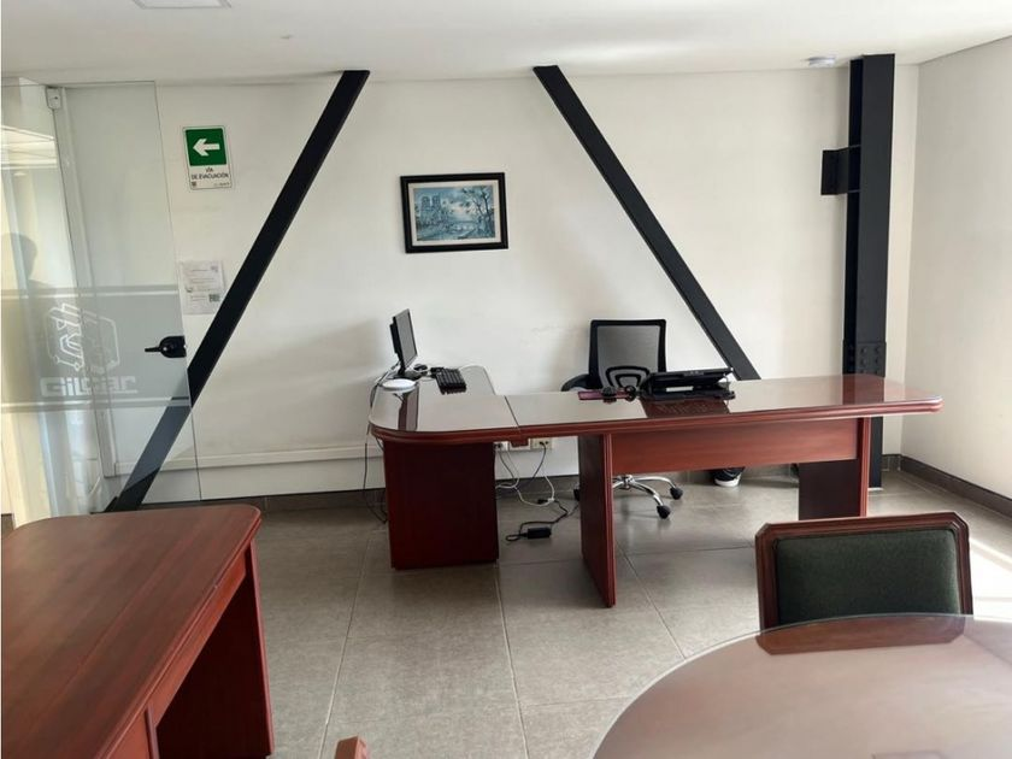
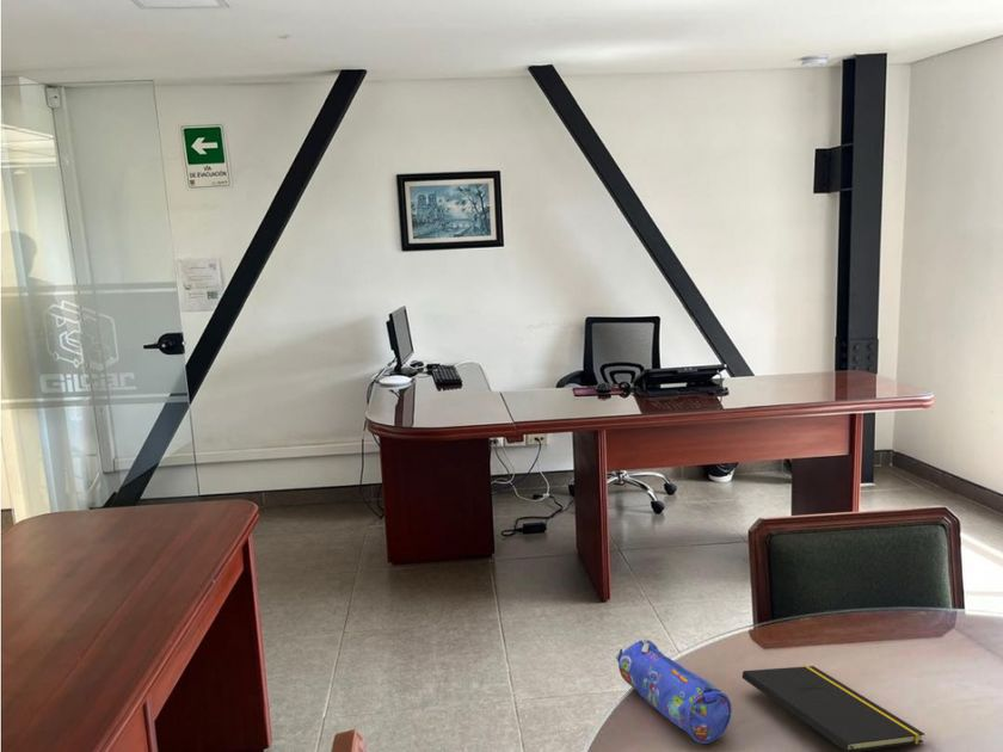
+ pencil case (671, 685)
+ notepad (827, 704)
